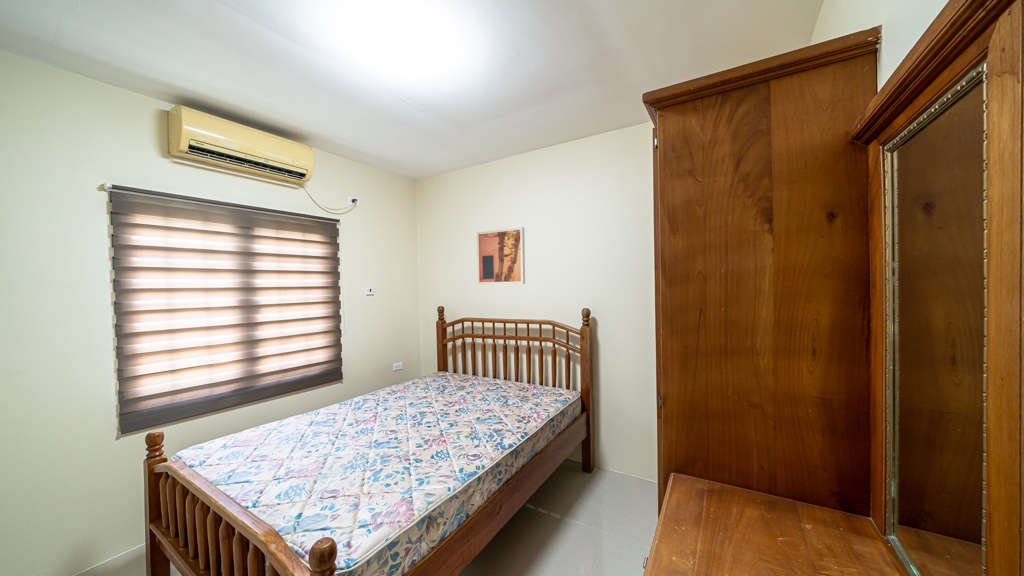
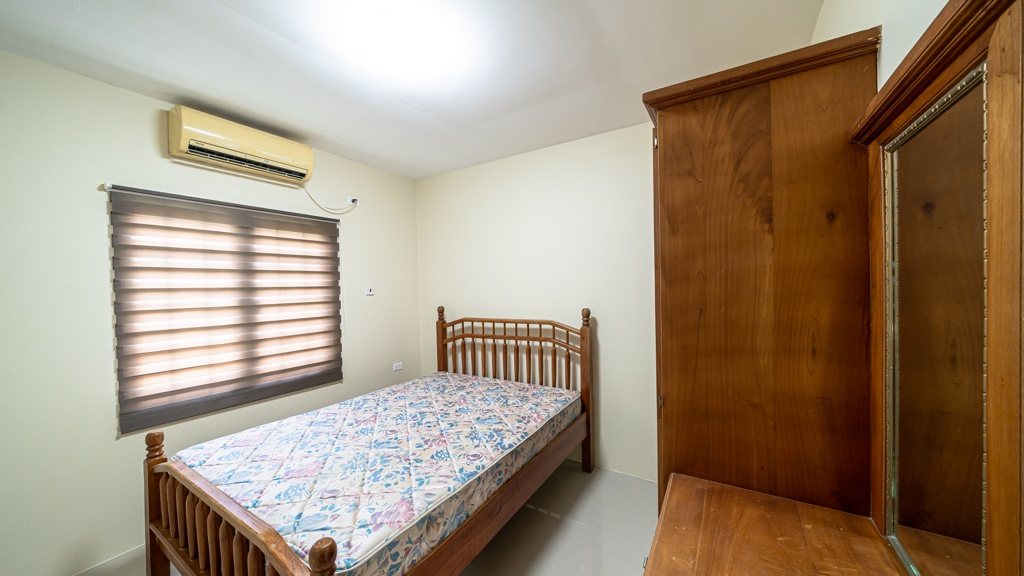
- wall art (500, 257)
